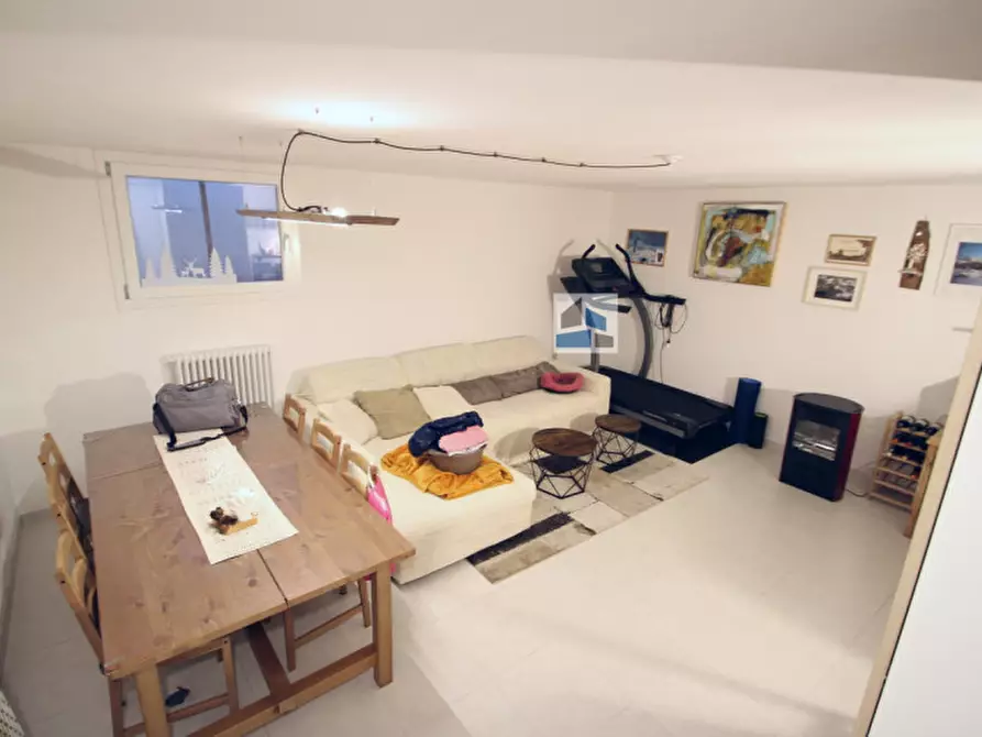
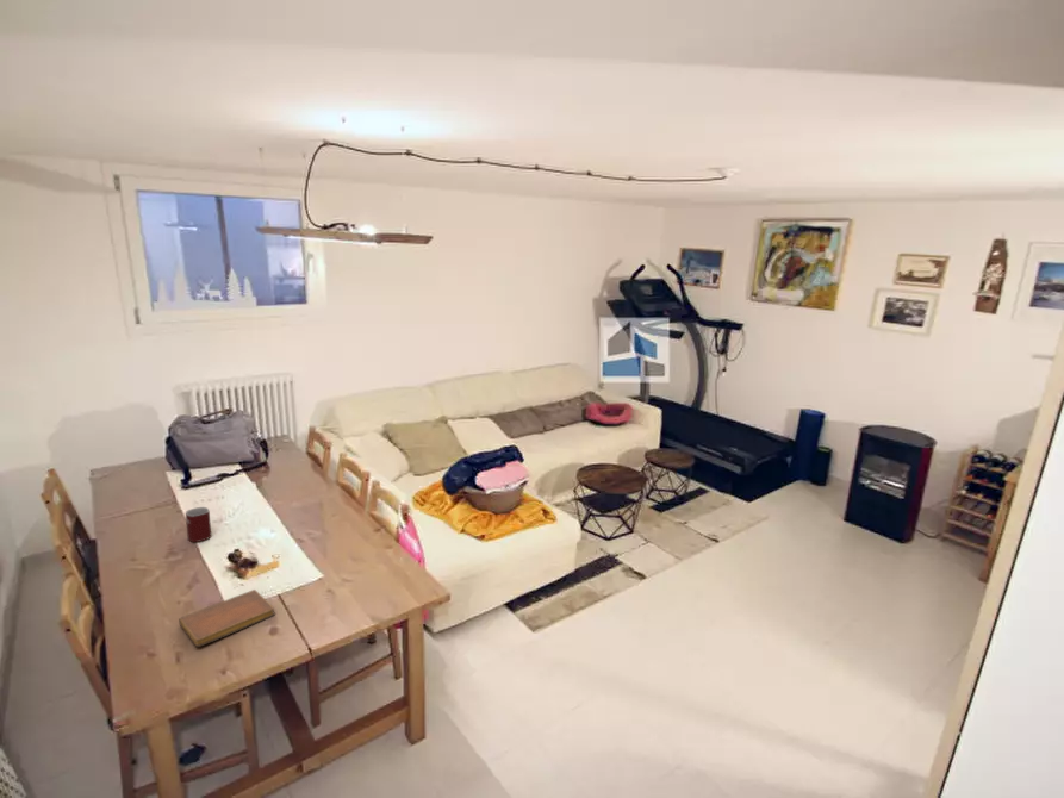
+ mug (197, 523)
+ notebook (228, 616)
